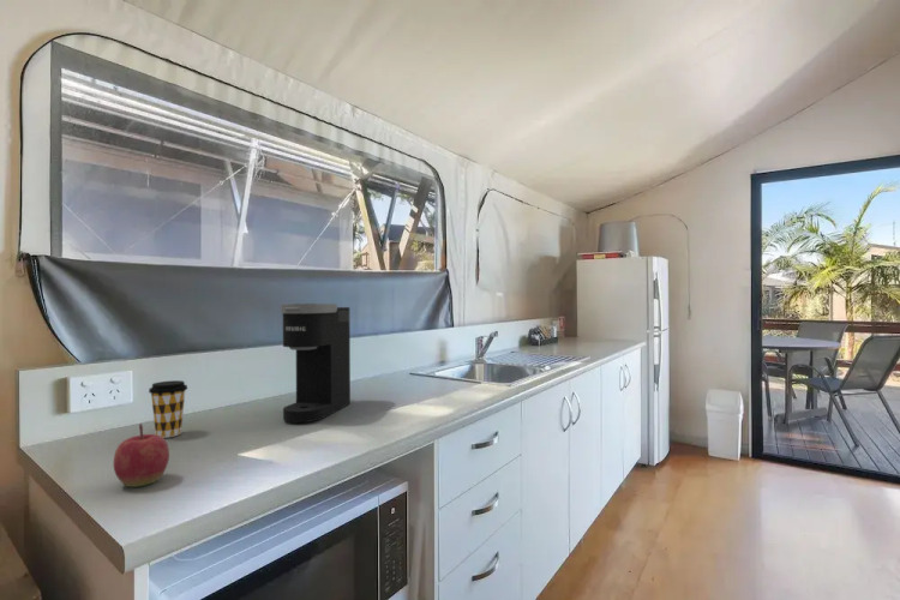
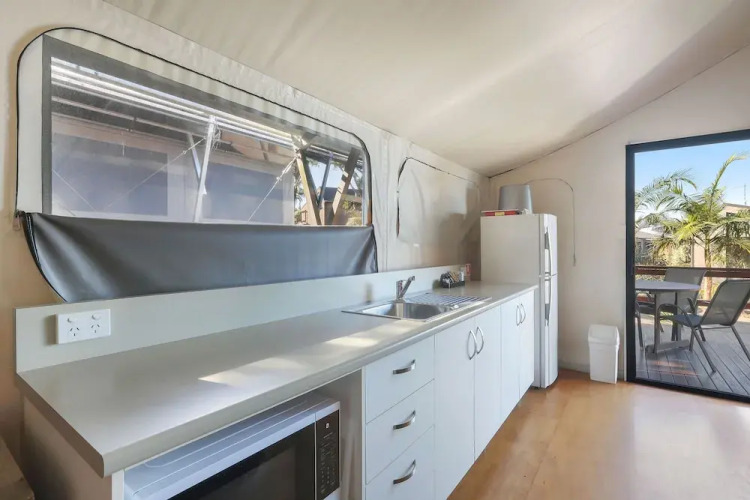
- apple (142, 454)
- coffee maker (318, 356)
- coffee cup (168, 408)
